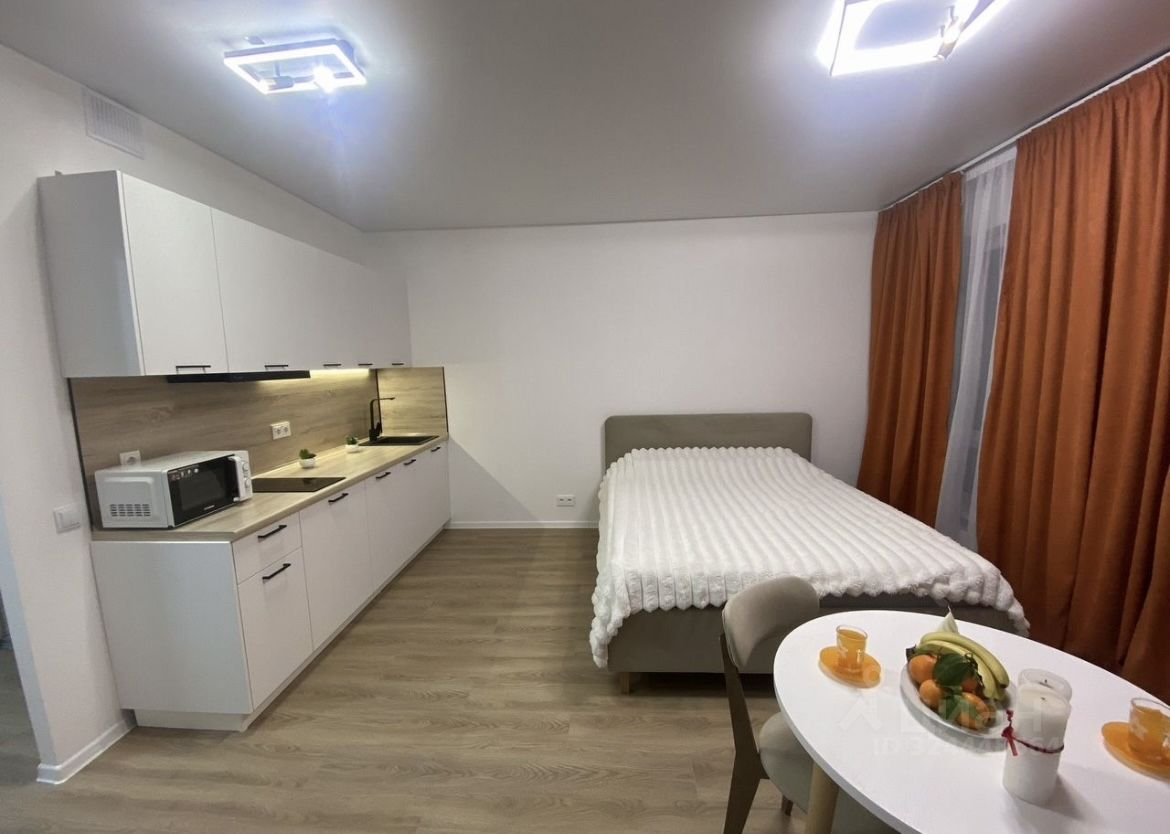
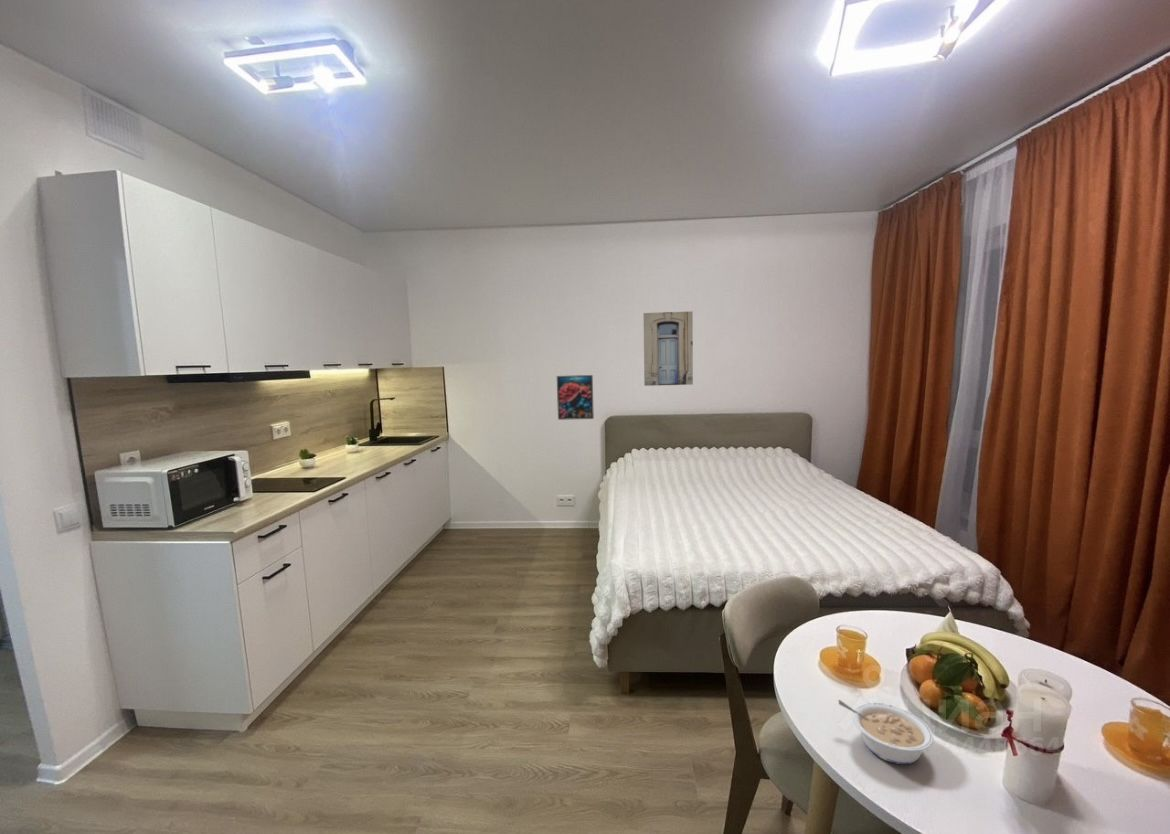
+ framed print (575, 397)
+ wall art (668, 349)
+ legume (888, 733)
